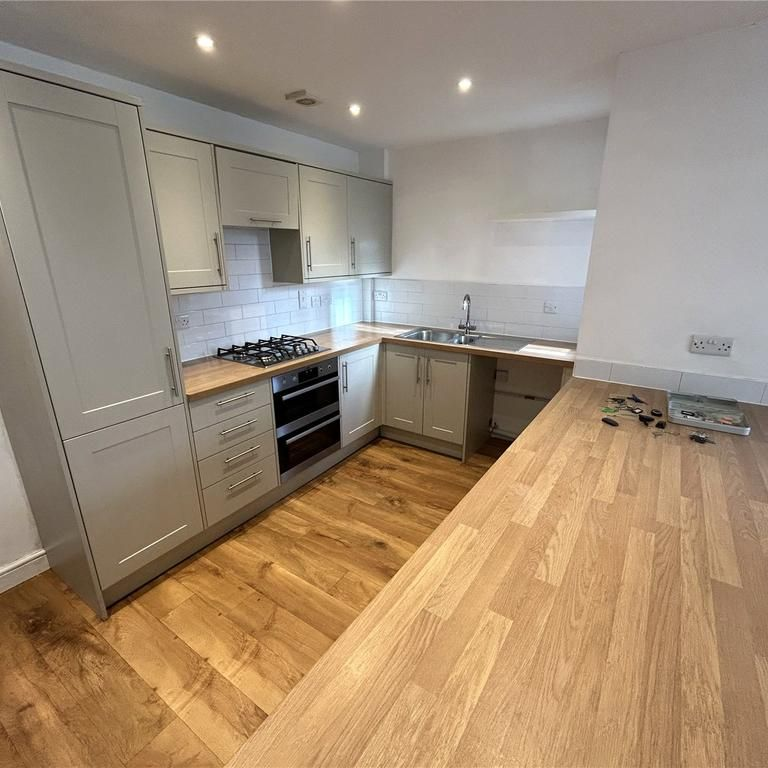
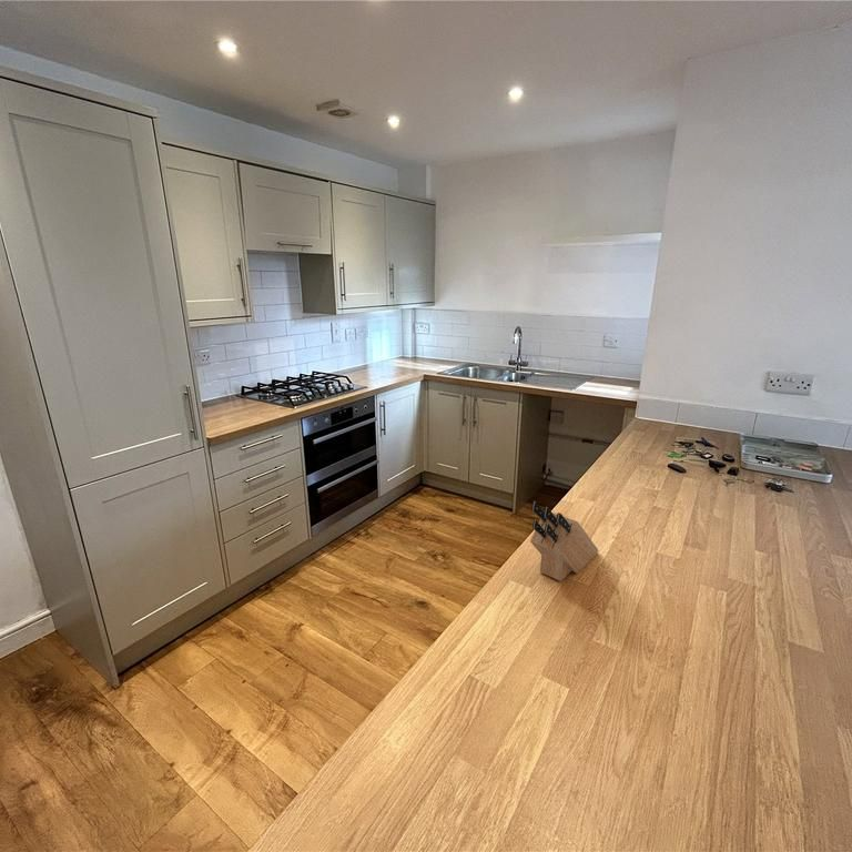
+ knife block (564, 530)
